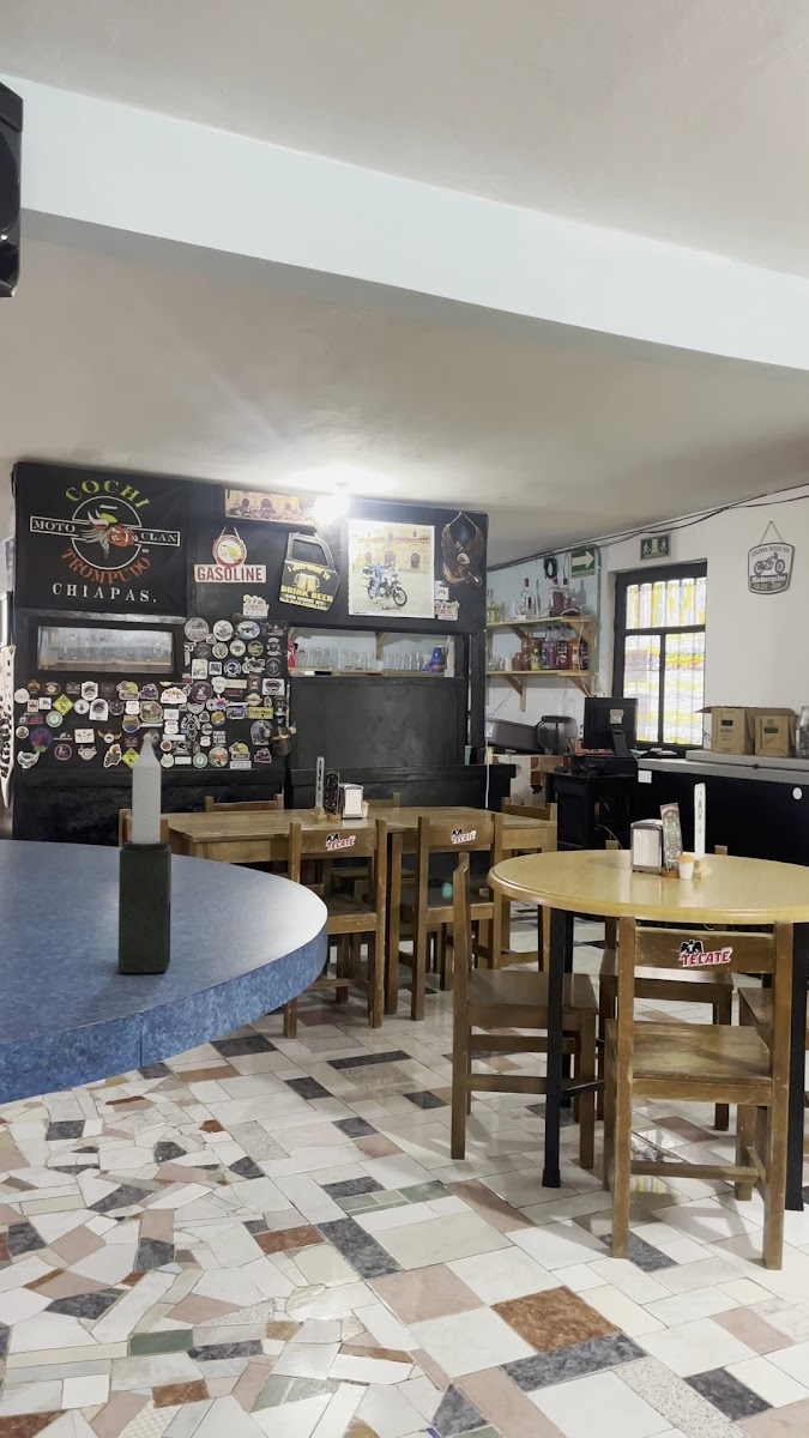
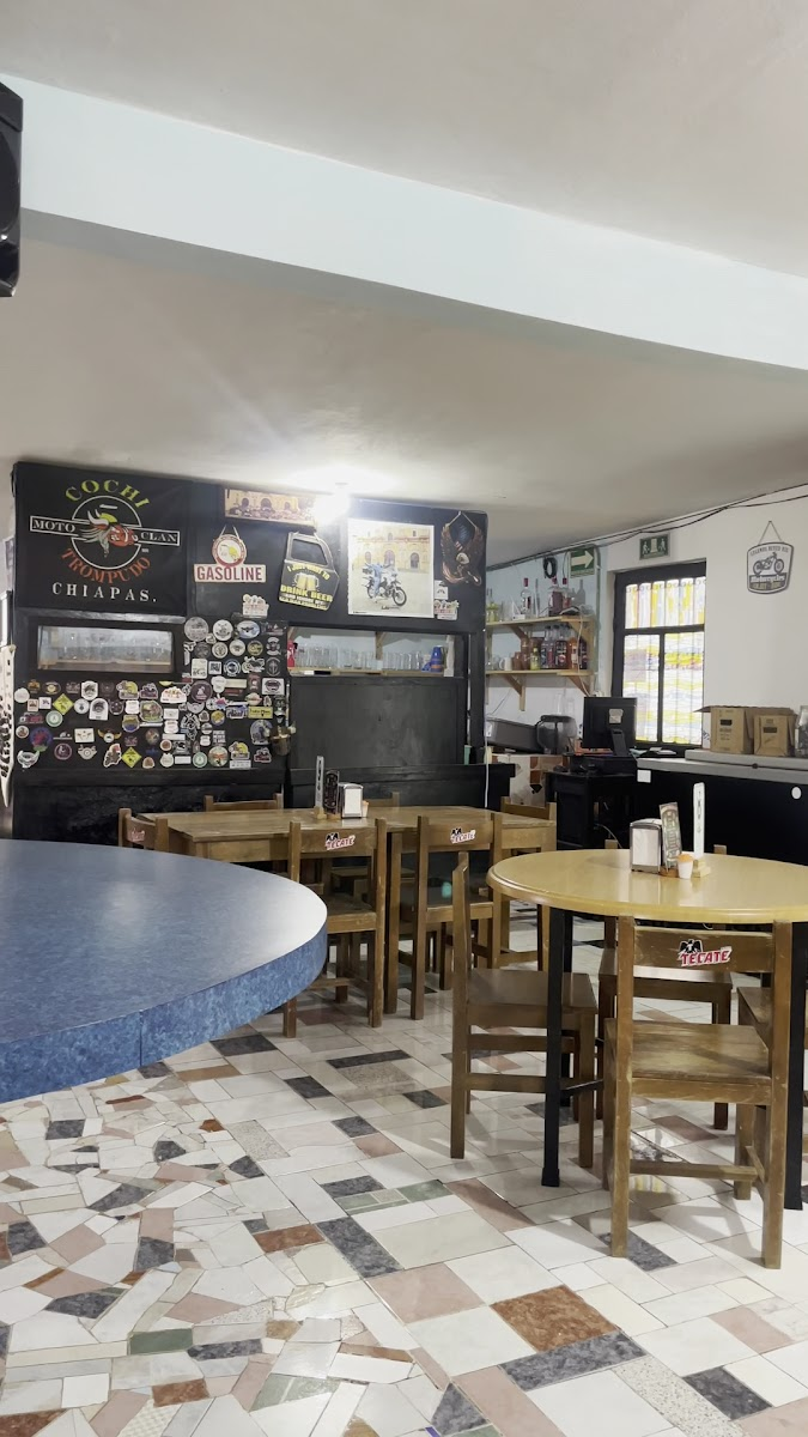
- candle (145, 850)
